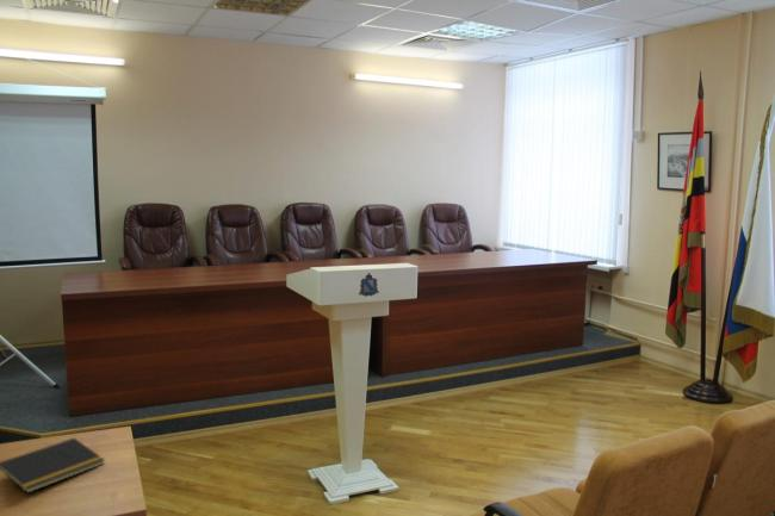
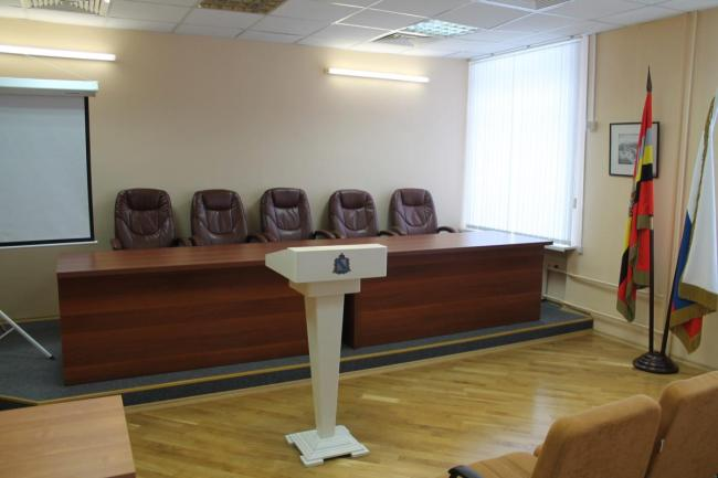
- notepad (52, 462)
